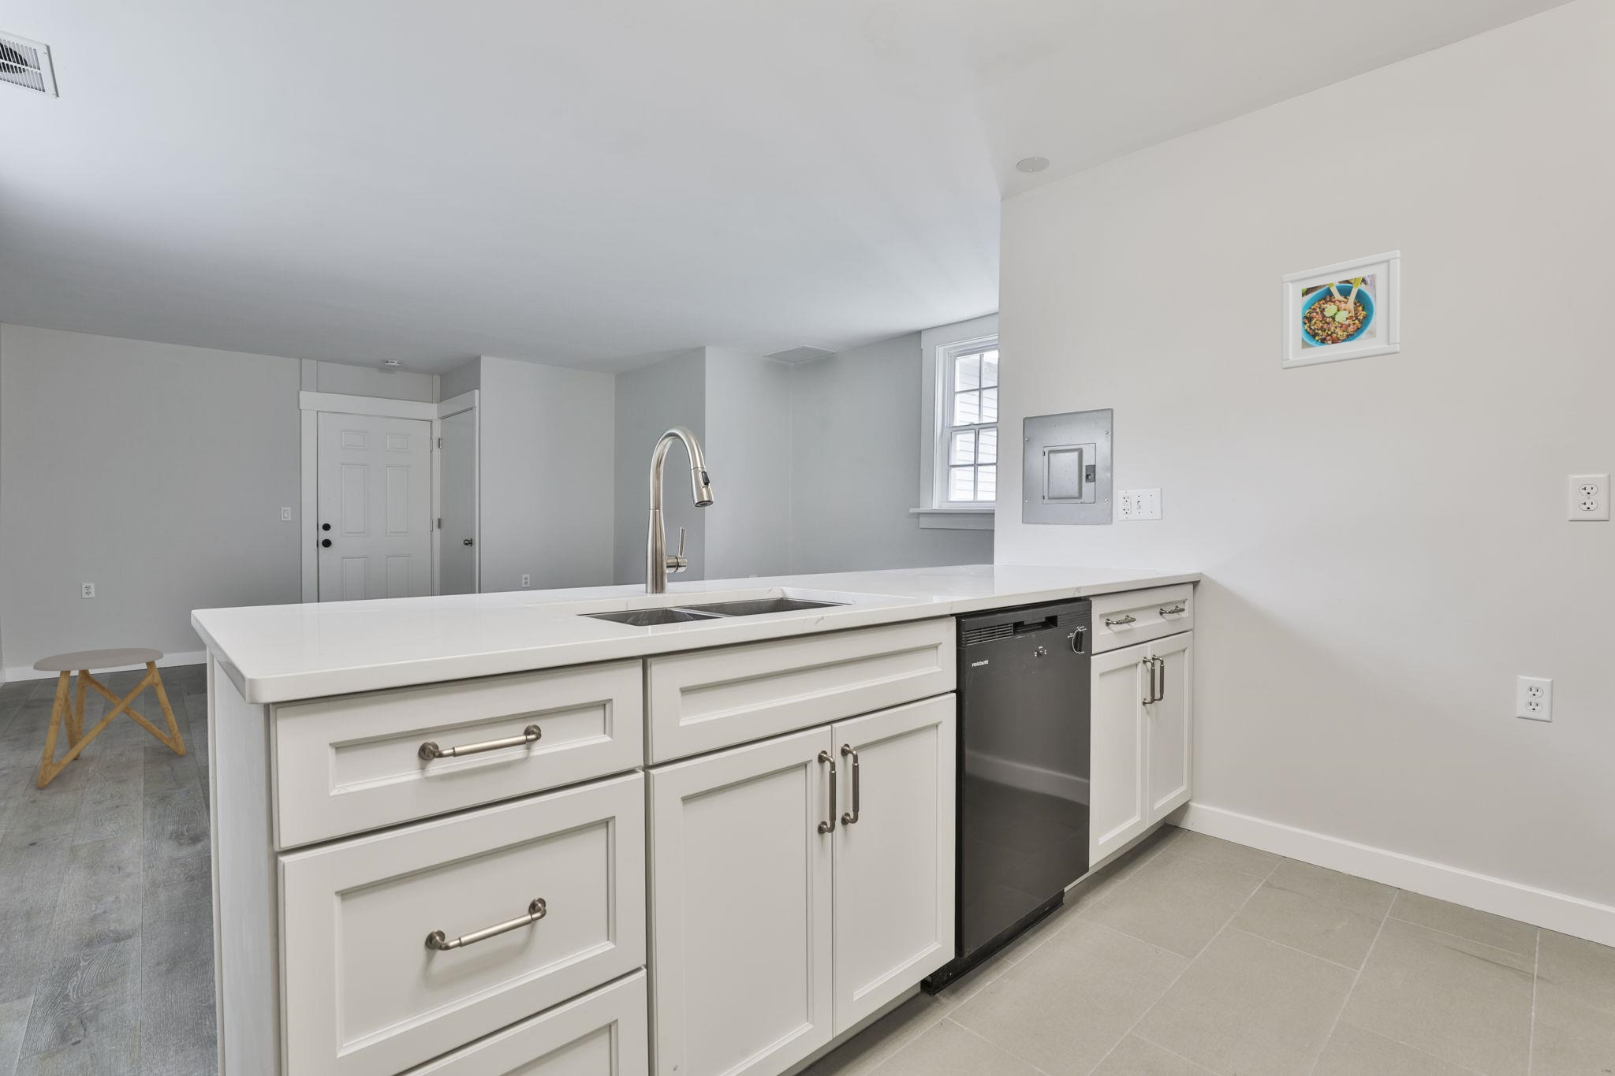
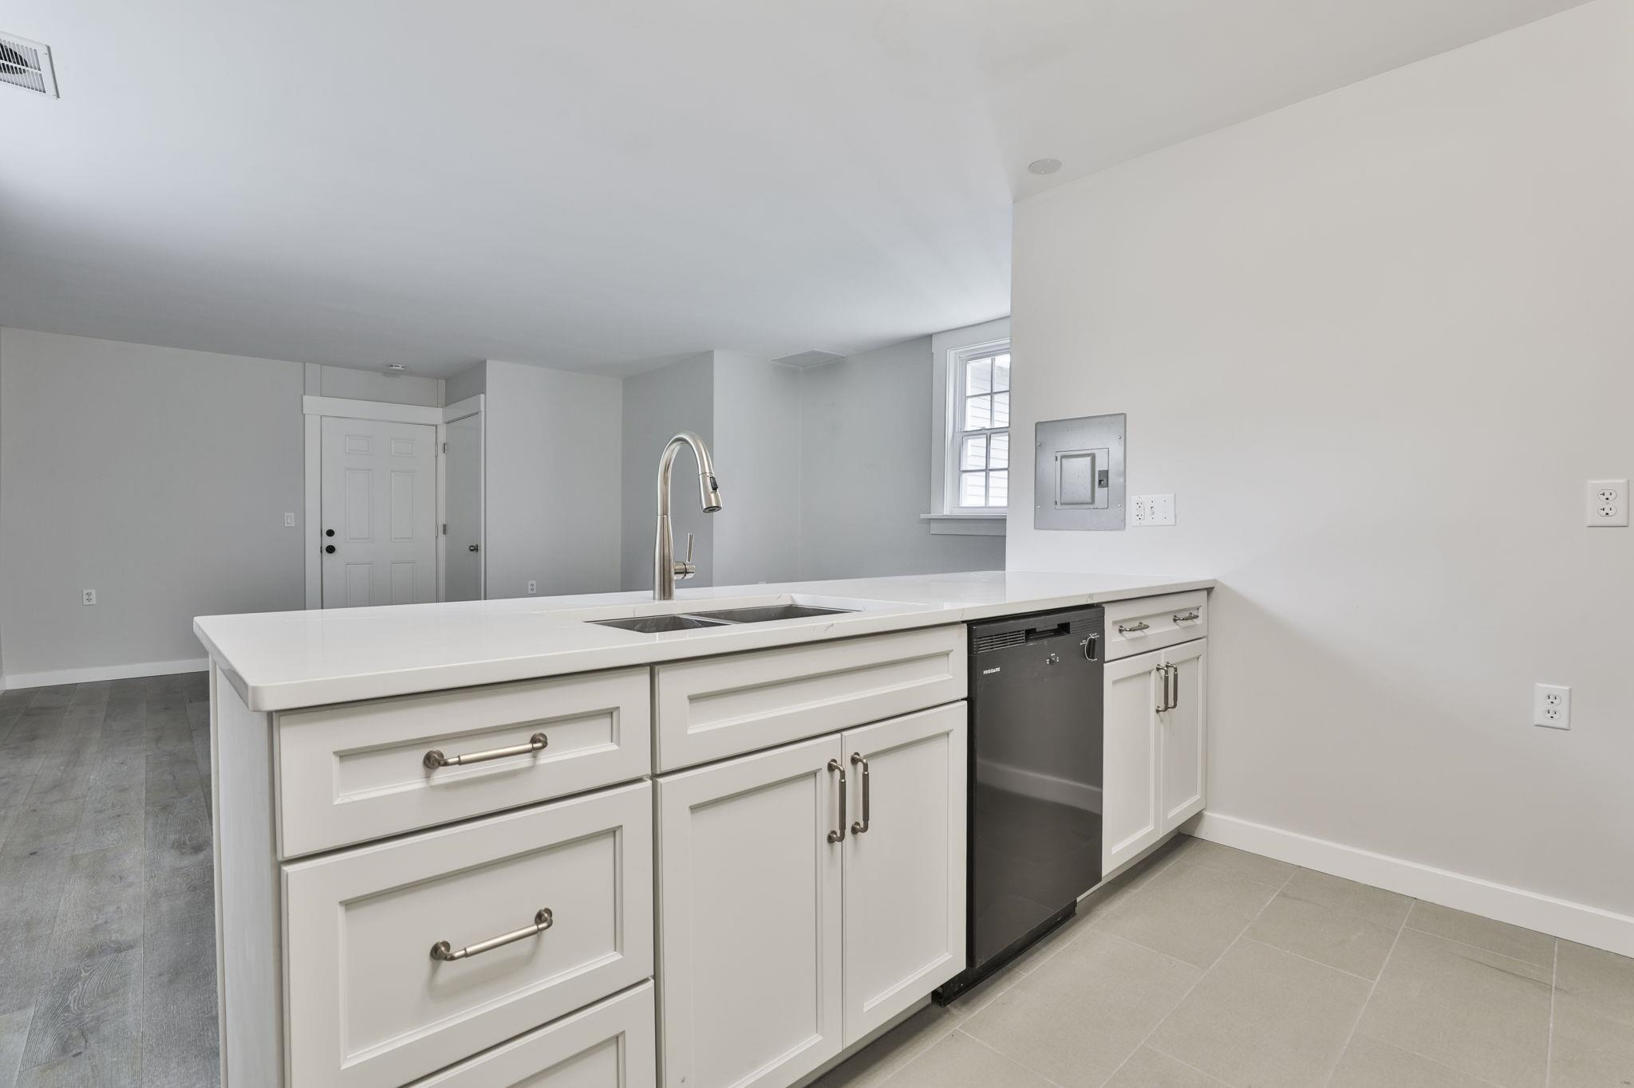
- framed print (1338, 312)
- stool (104, 717)
